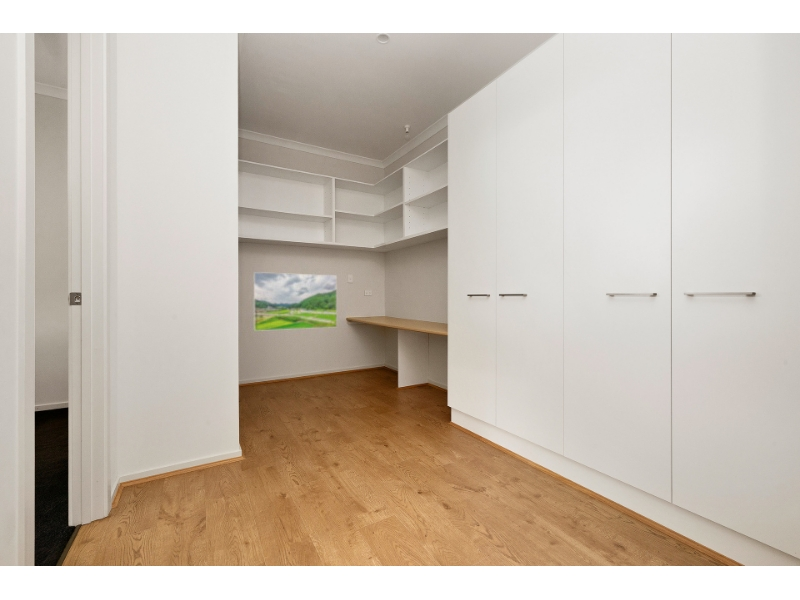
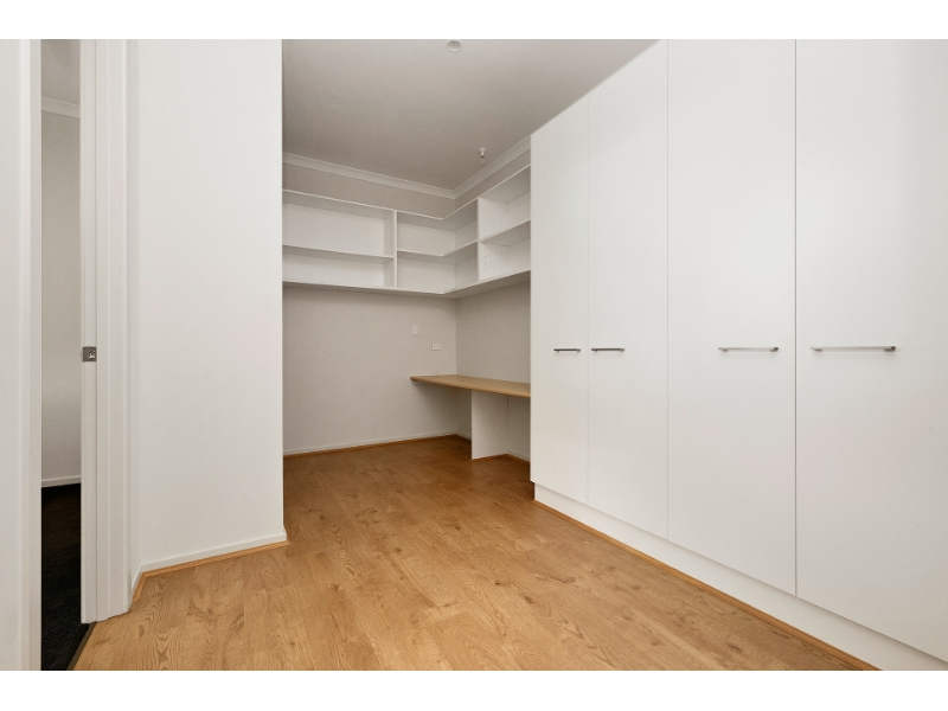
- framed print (297, 301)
